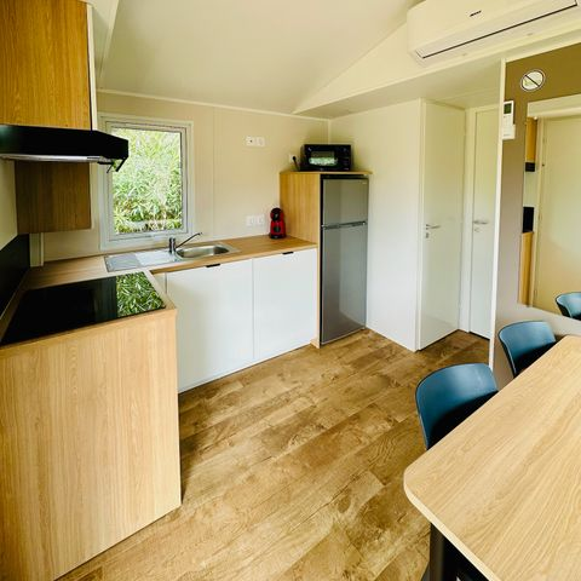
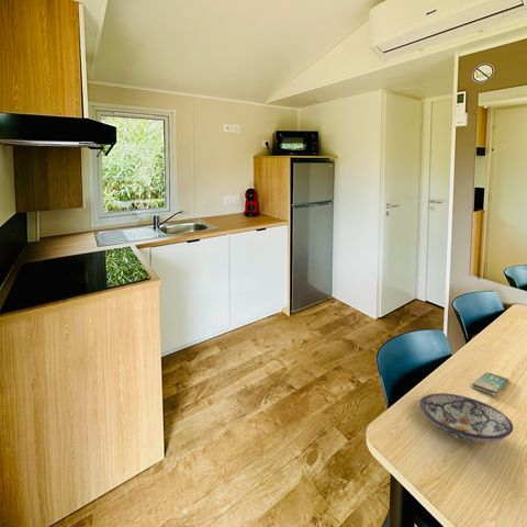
+ smartphone (490, 382)
+ bowl (462, 423)
